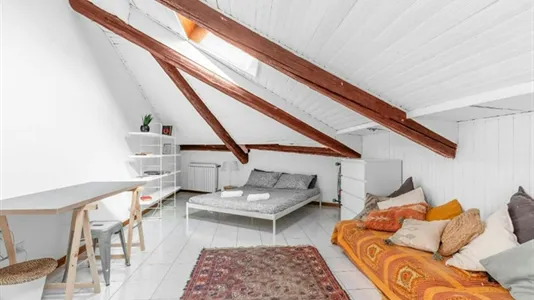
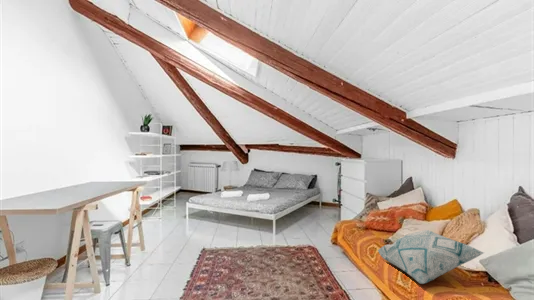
+ decorative pillow (425, 253)
